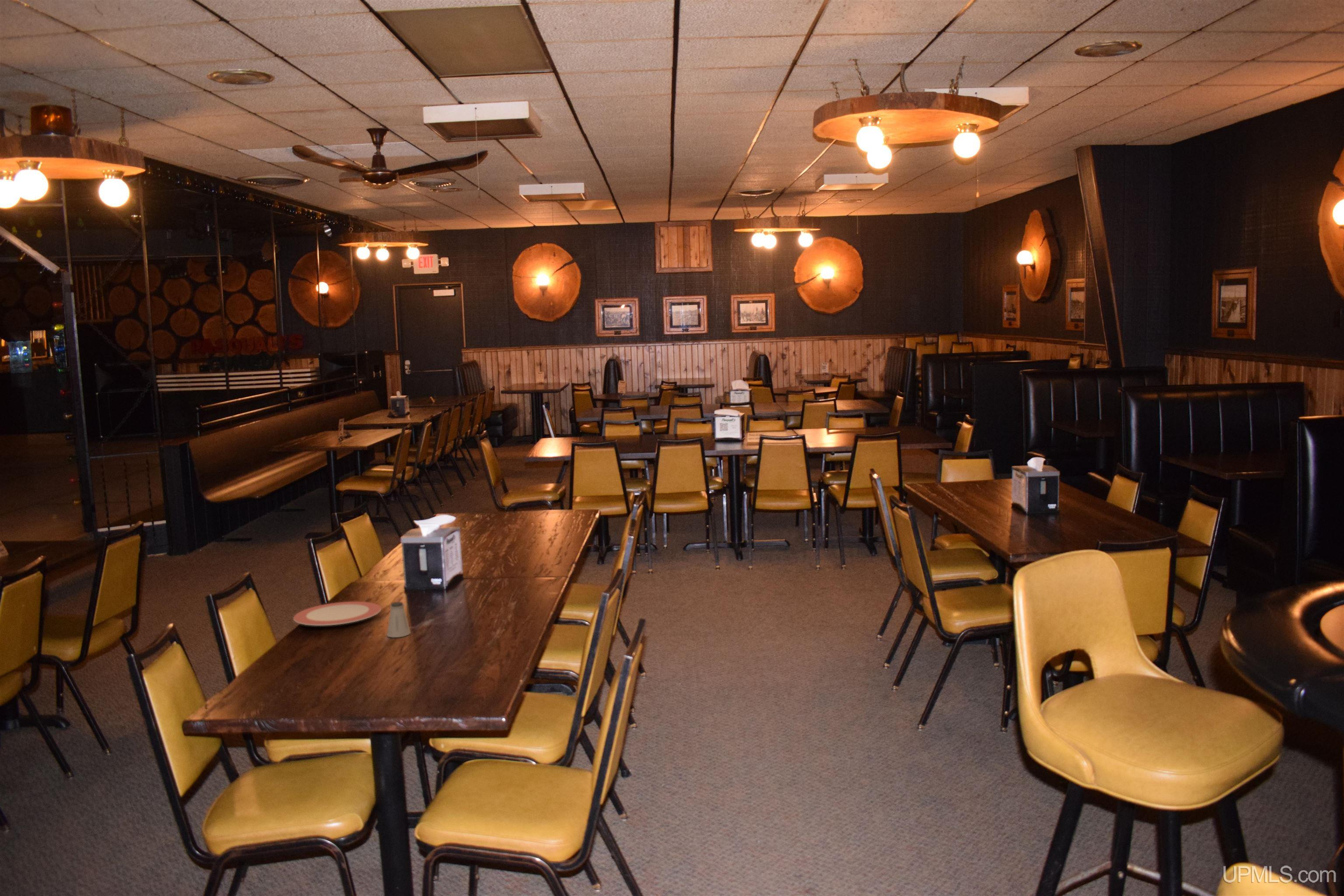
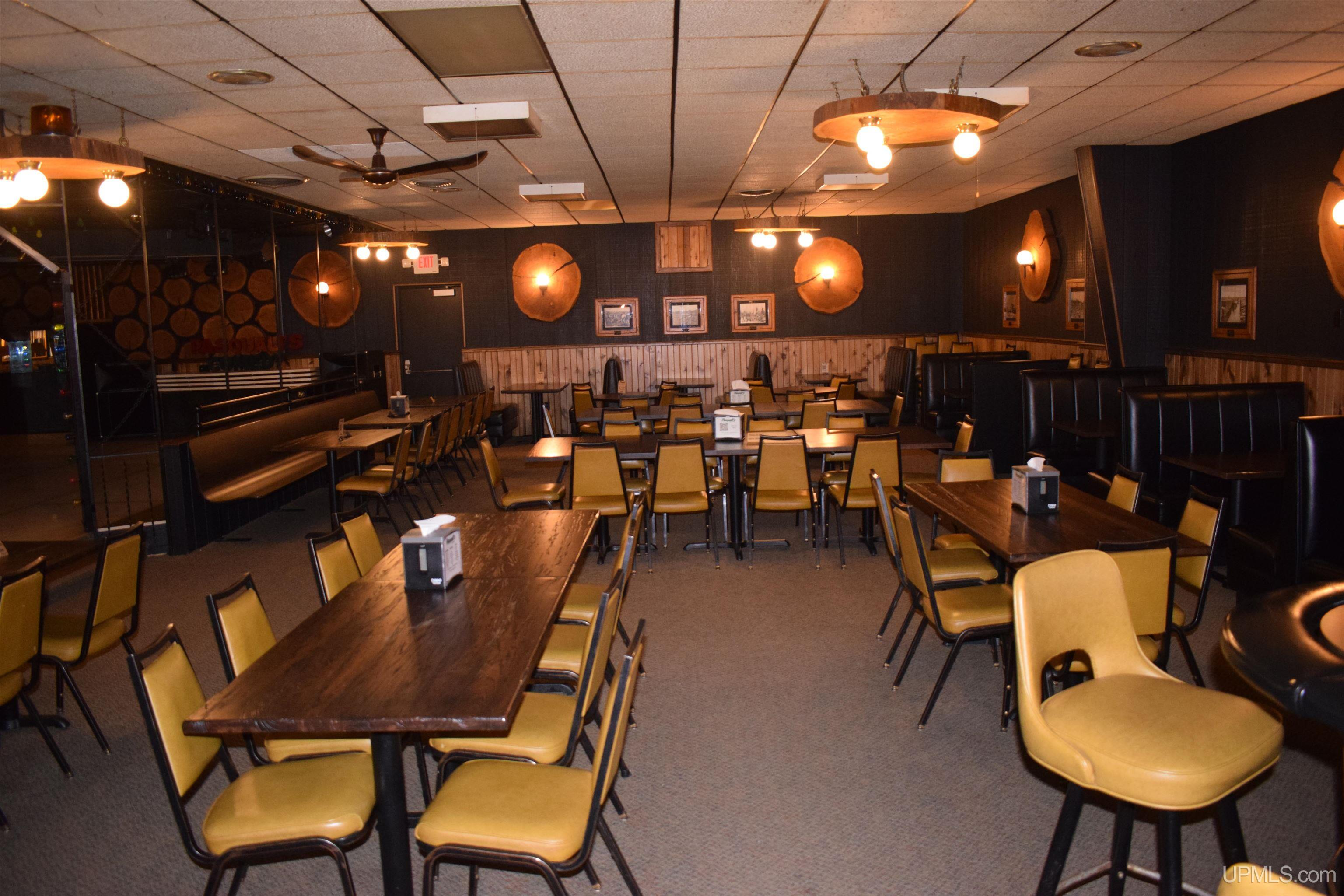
- plate (338, 615)
- saltshaker (398, 619)
